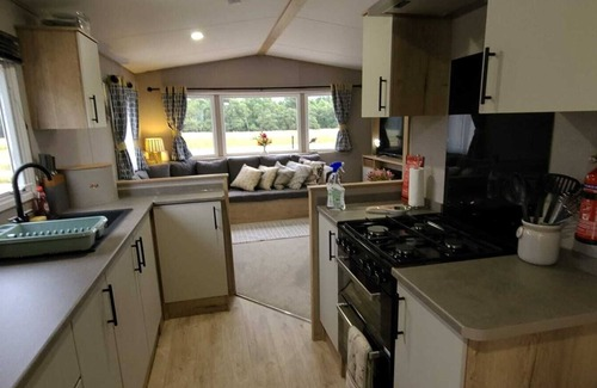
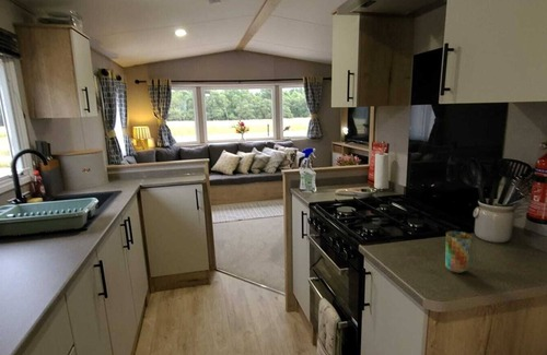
+ cup (457, 251)
